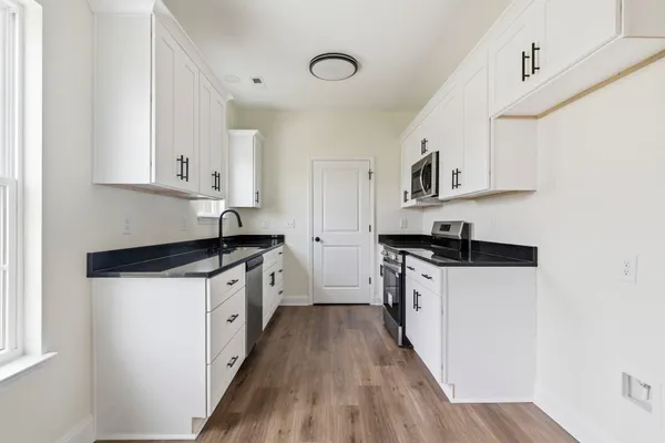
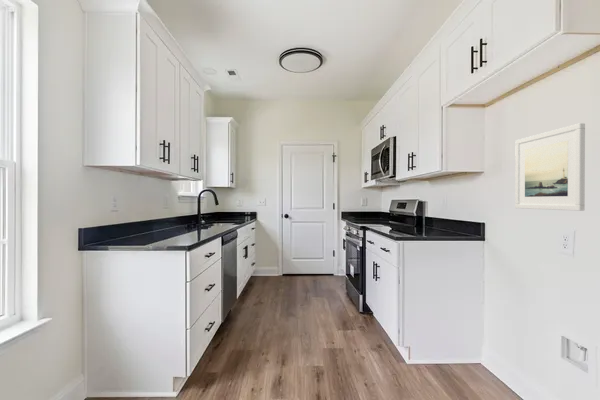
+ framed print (545, 171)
